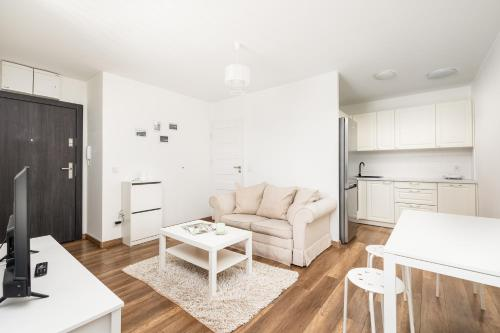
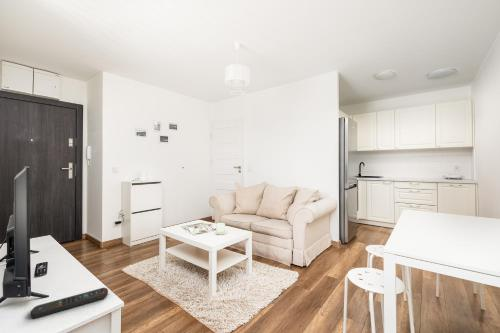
+ remote control (72, 301)
